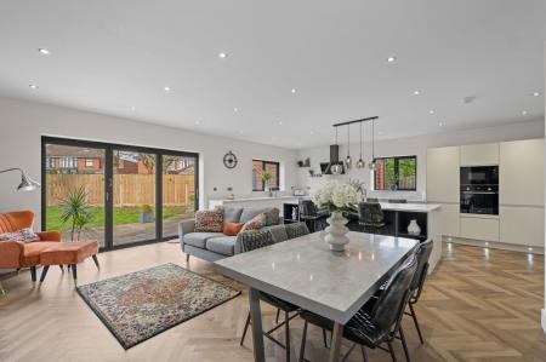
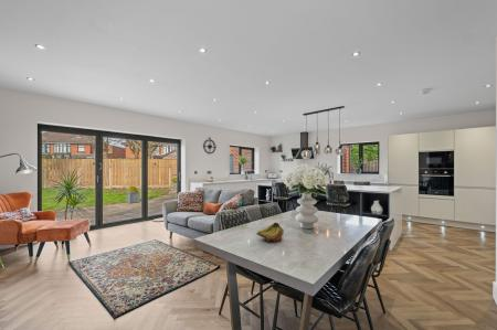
+ fruit (269, 231)
